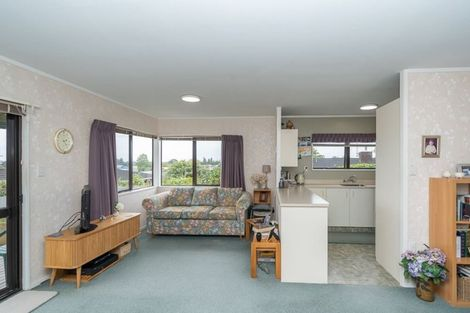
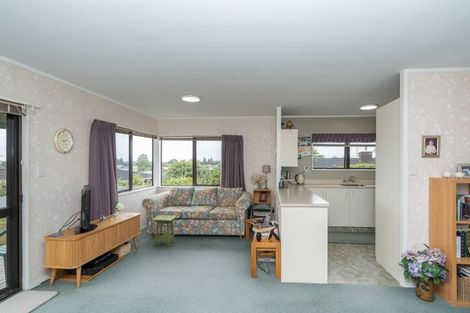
+ side table (167, 230)
